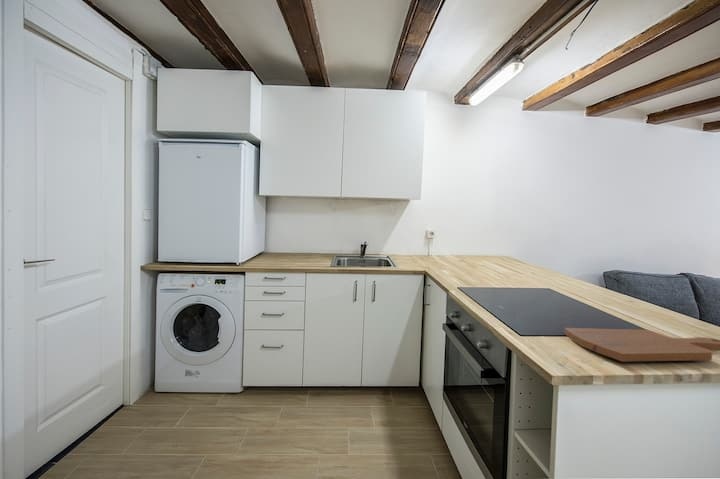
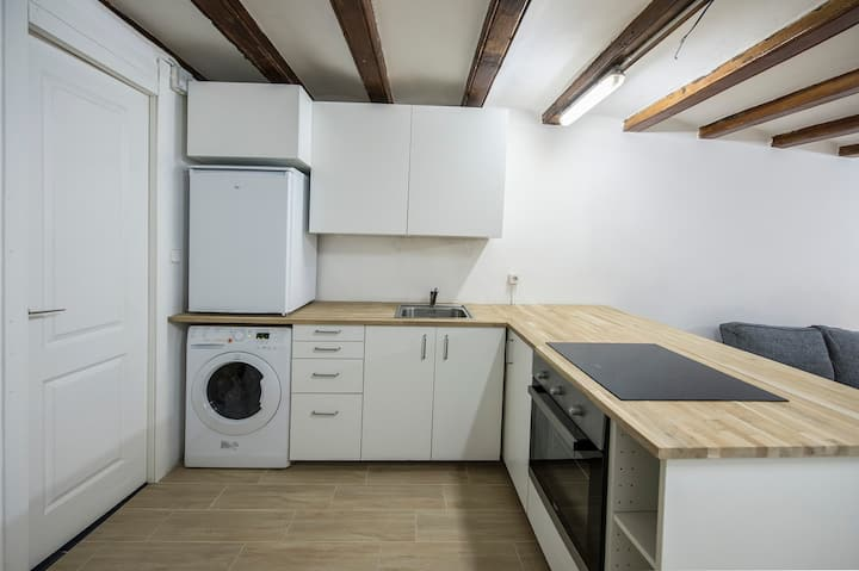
- cutting board (641, 343)
